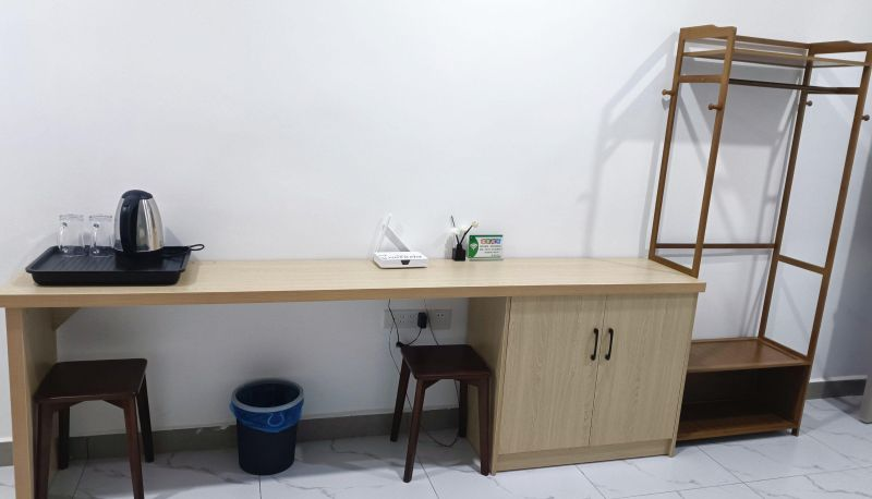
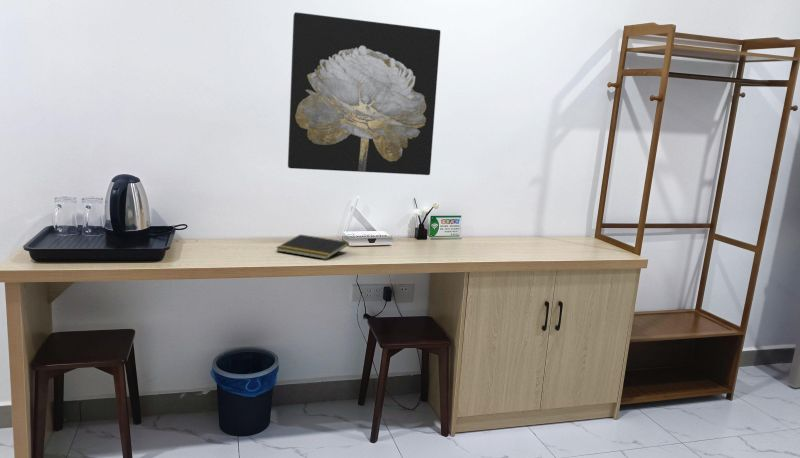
+ wall art (364, 98)
+ notepad (312, 246)
